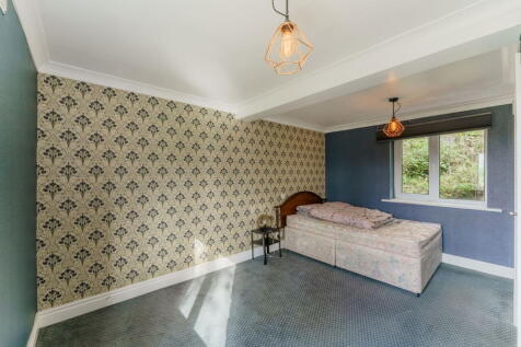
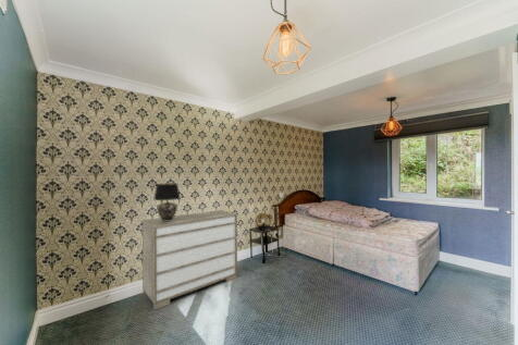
+ dresser (193, 250)
+ table lamp (166, 201)
